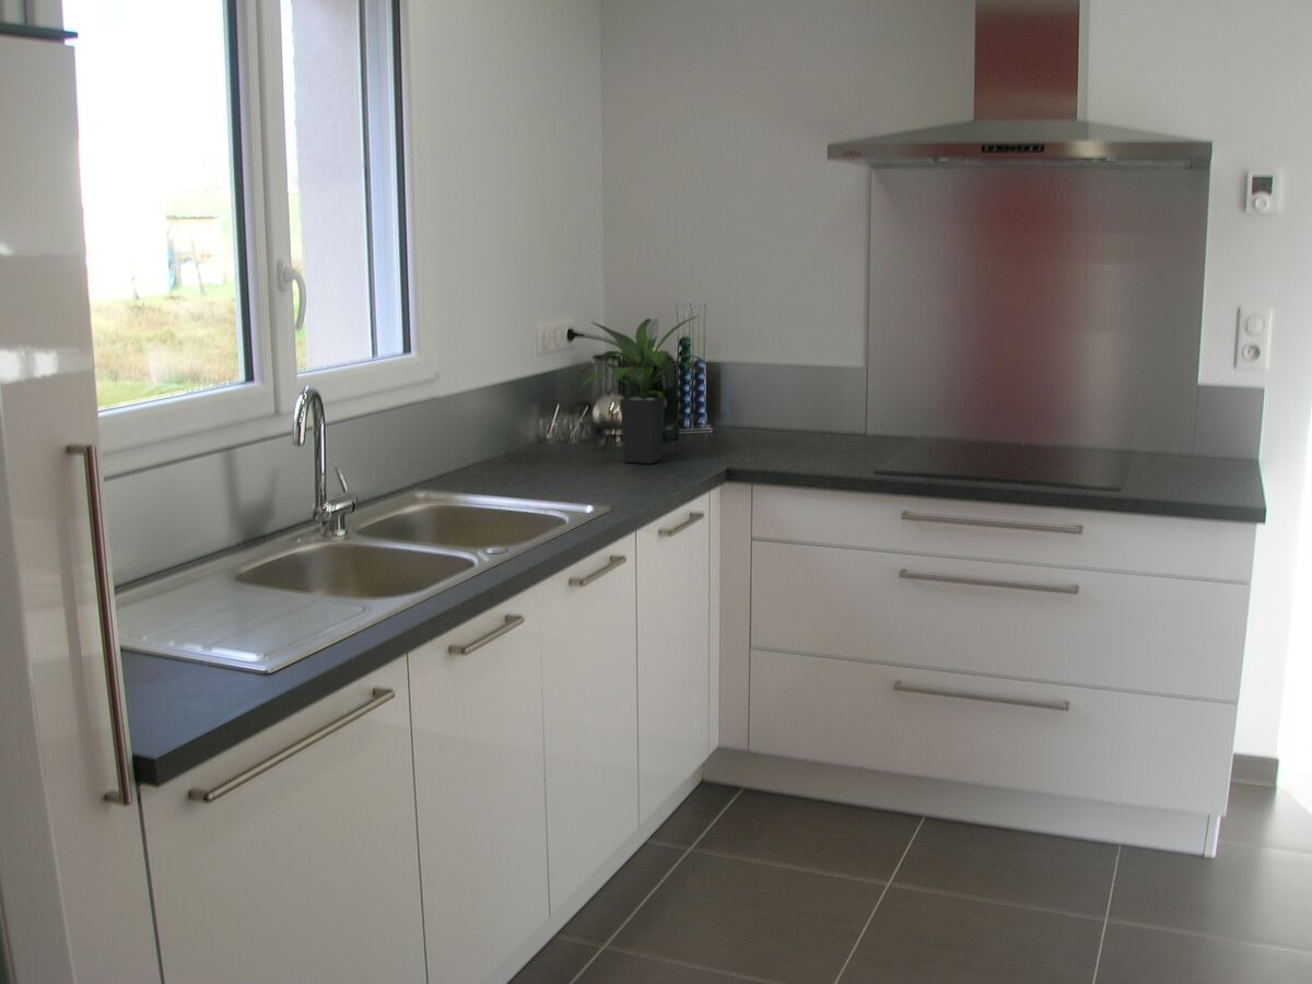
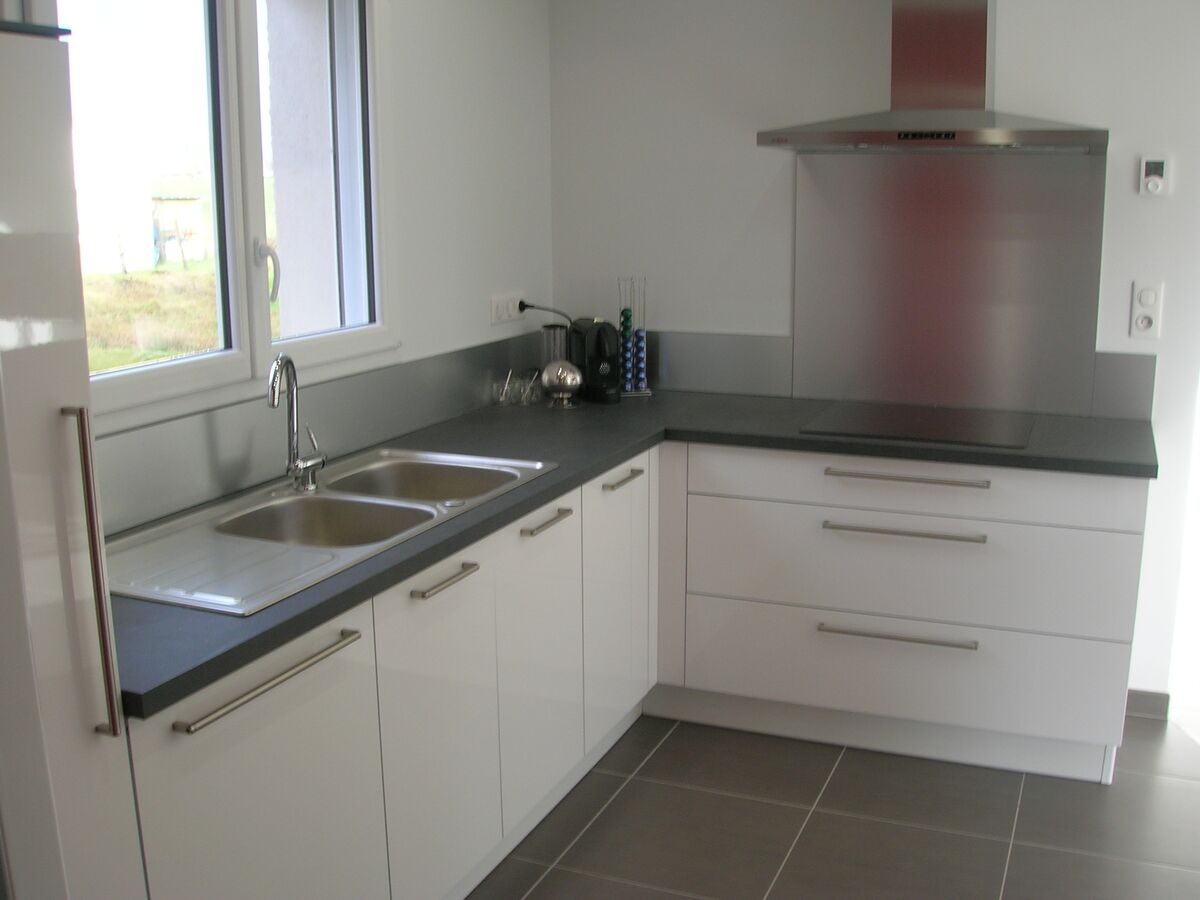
- potted plant (642, 388)
